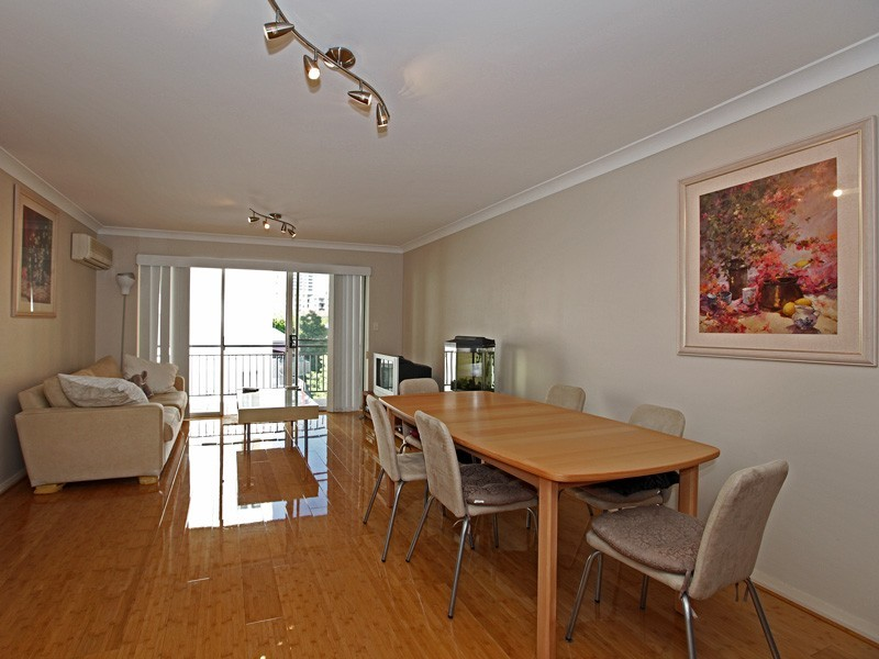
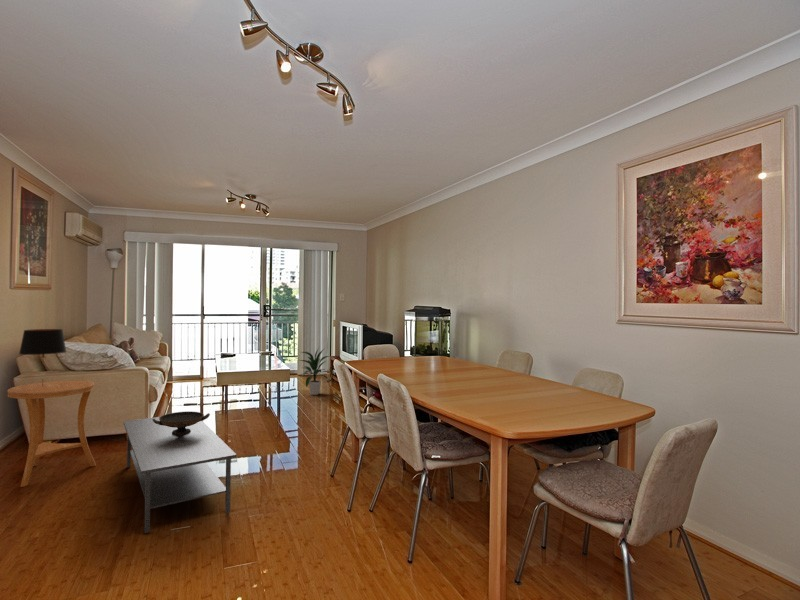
+ coffee table (172, 461)
+ indoor plant (313, 370)
+ decorative bowl (181, 423)
+ side table (44, 425)
+ table lamp (43, 357)
